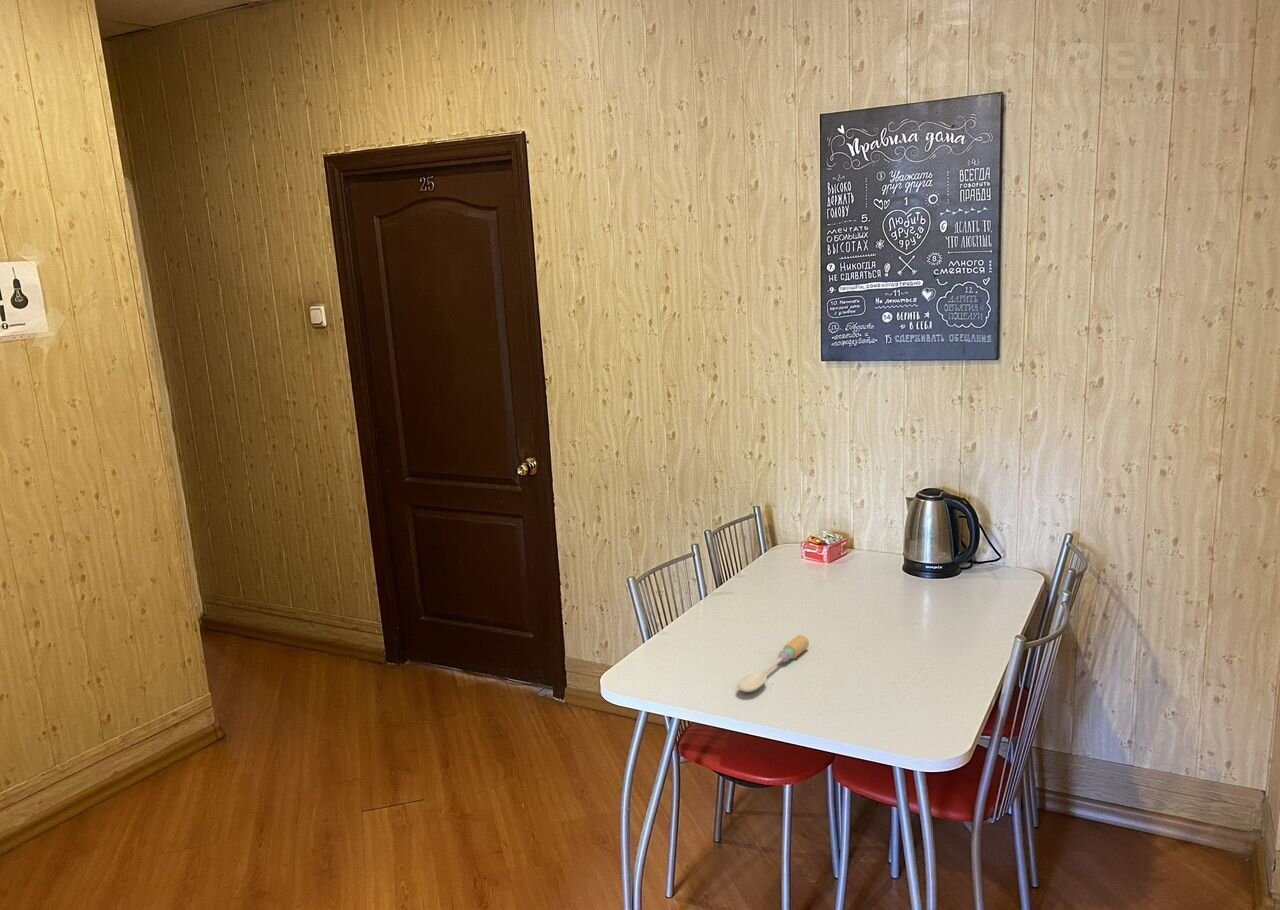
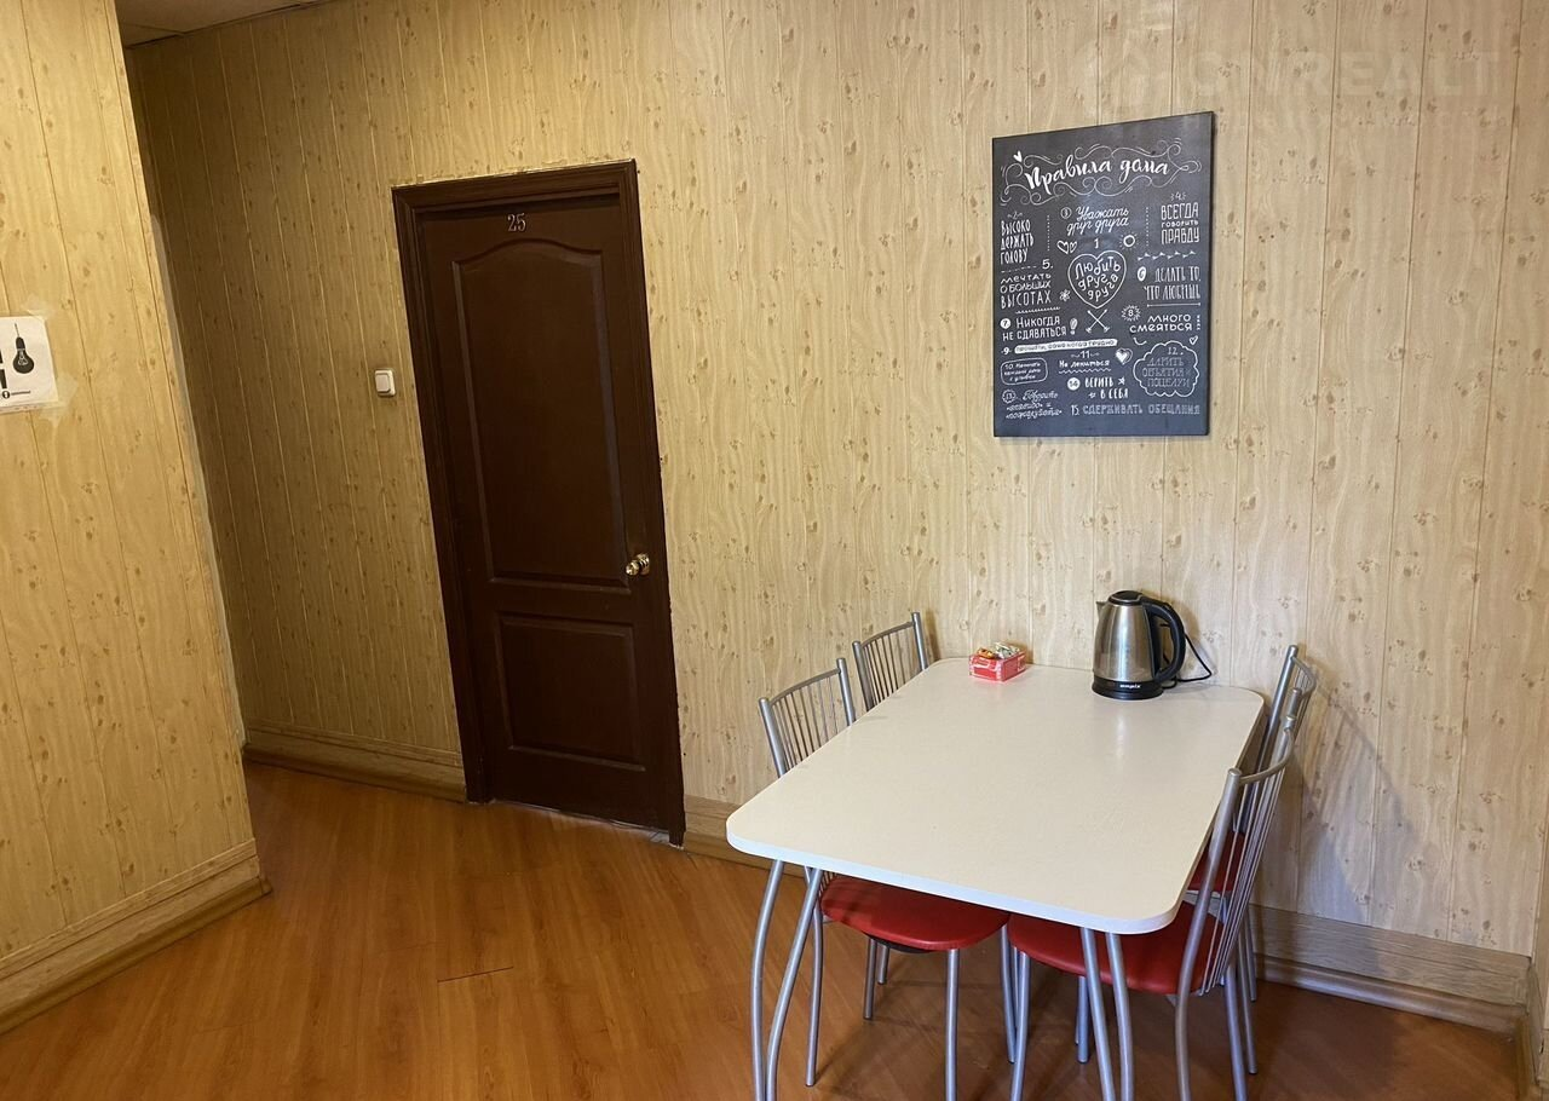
- spoon (775, 663)
